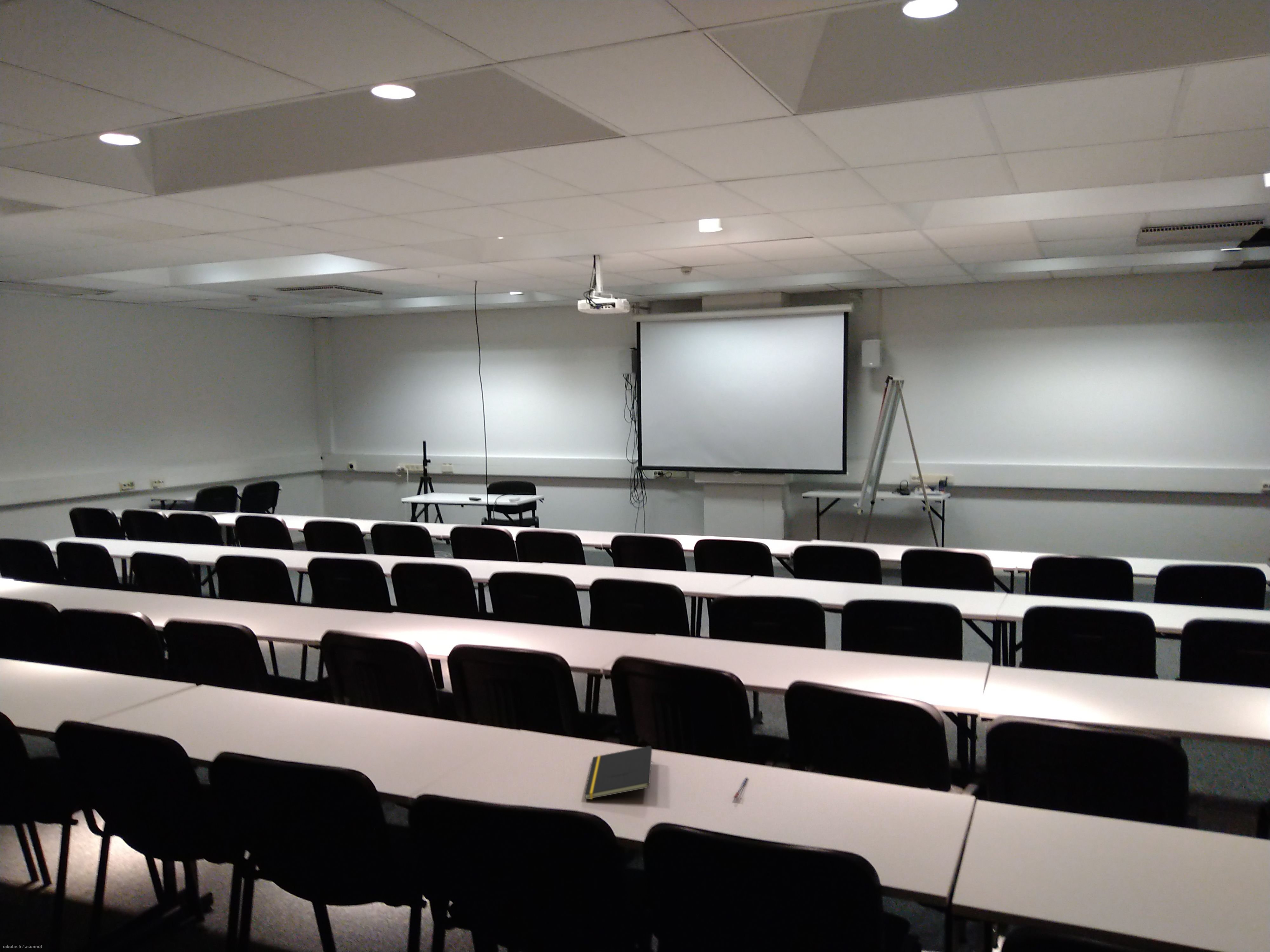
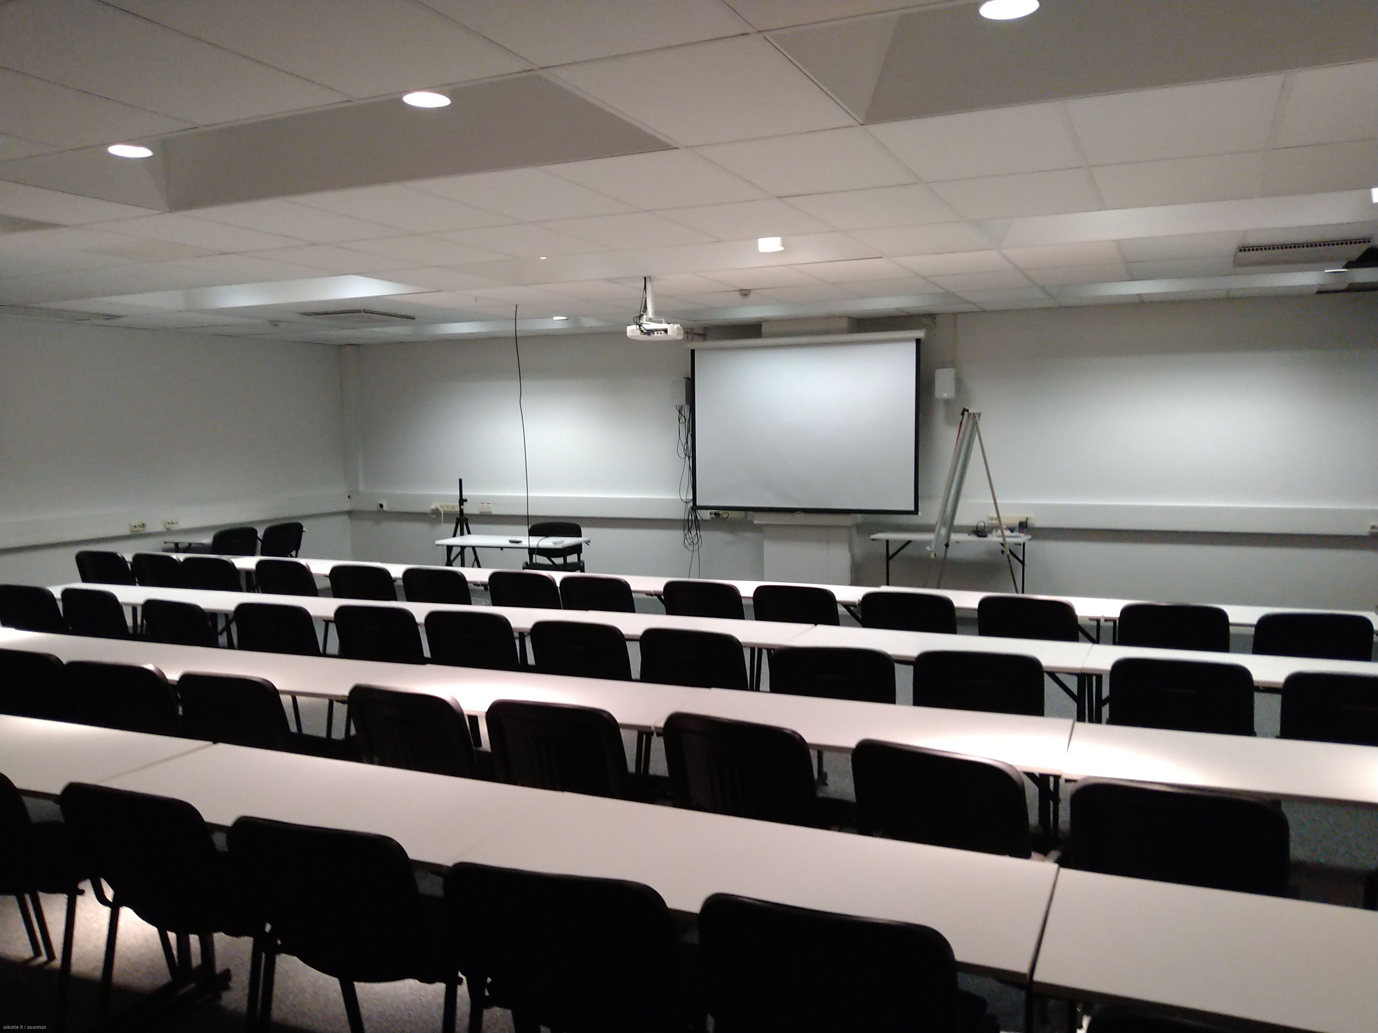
- notepad (620, 771)
- pen (741, 787)
